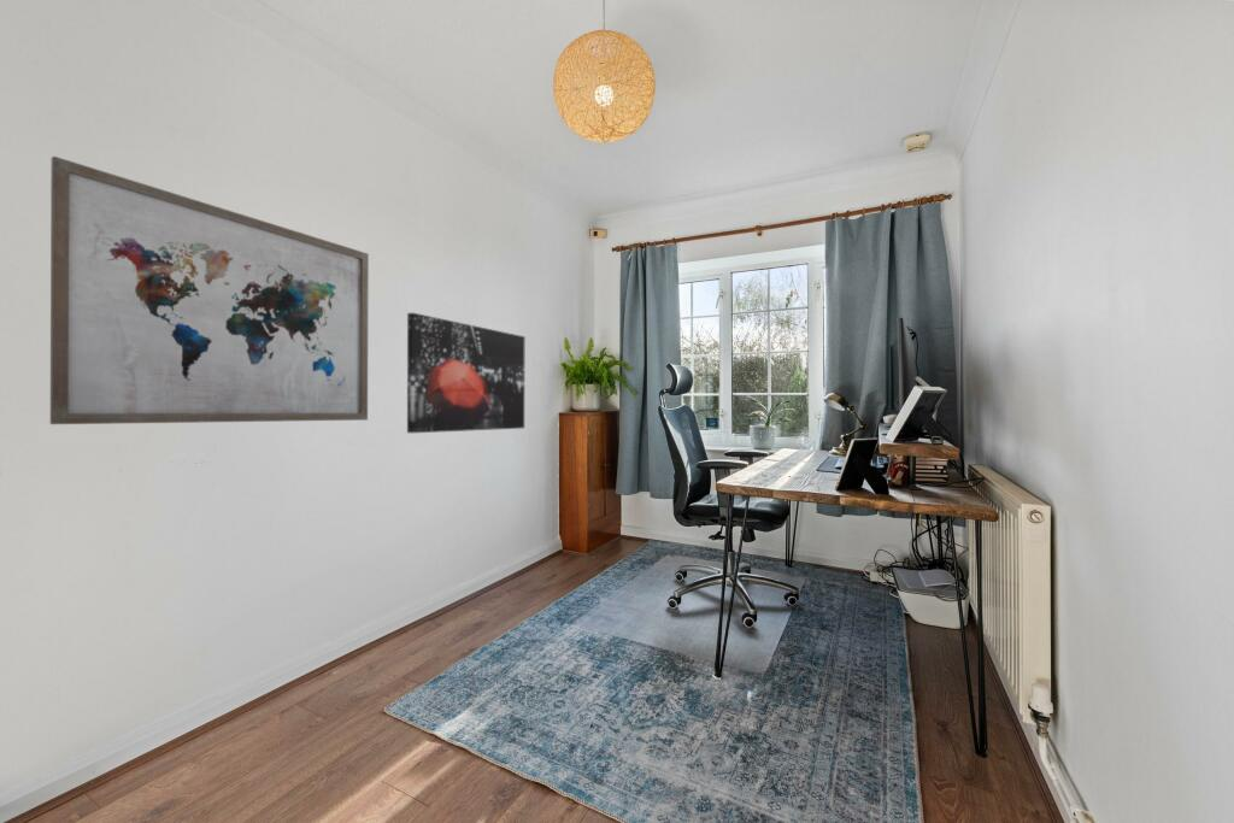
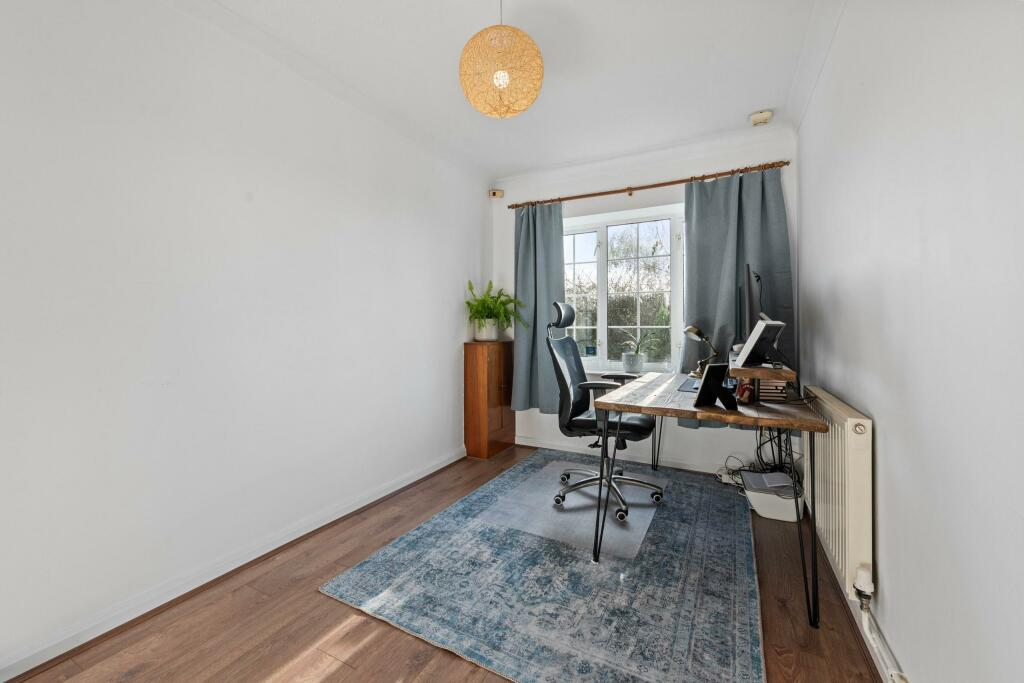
- wall art (474, 378)
- wall art (246, 318)
